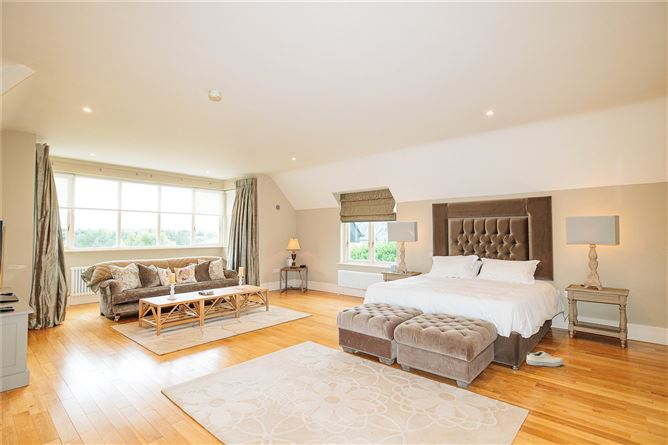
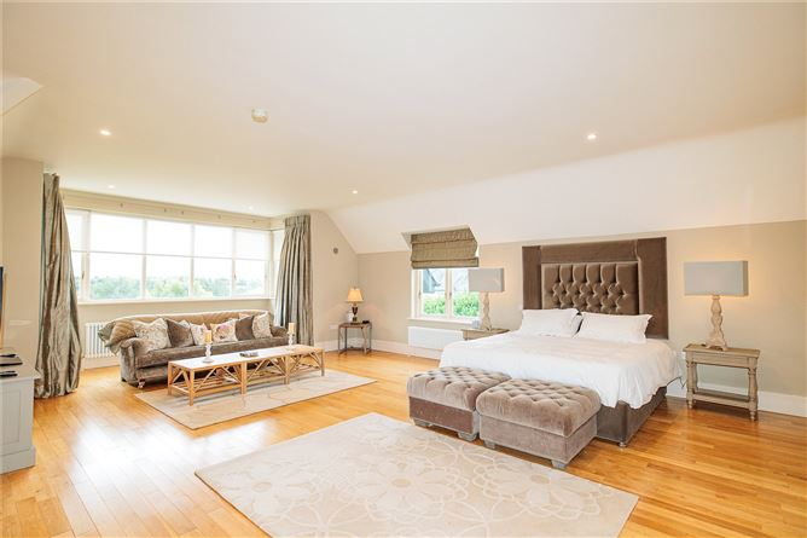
- shoe (544, 357)
